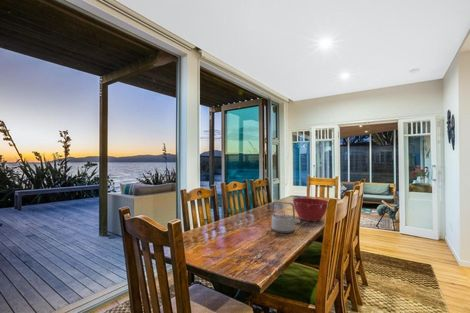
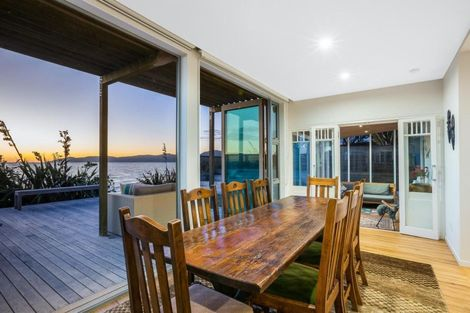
- teapot (285, 216)
- mixing bowl (310, 209)
